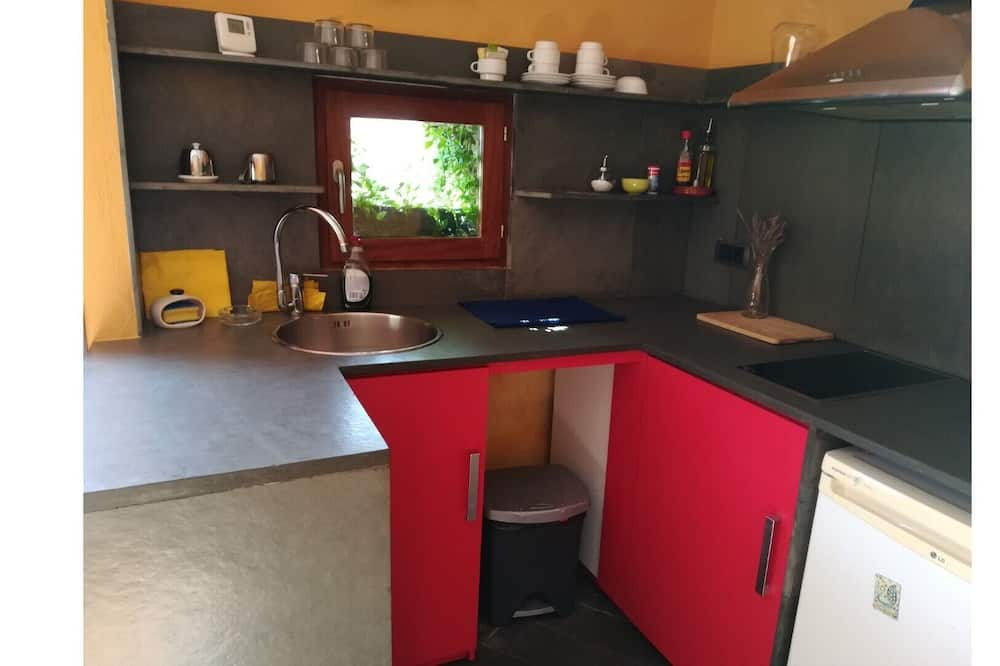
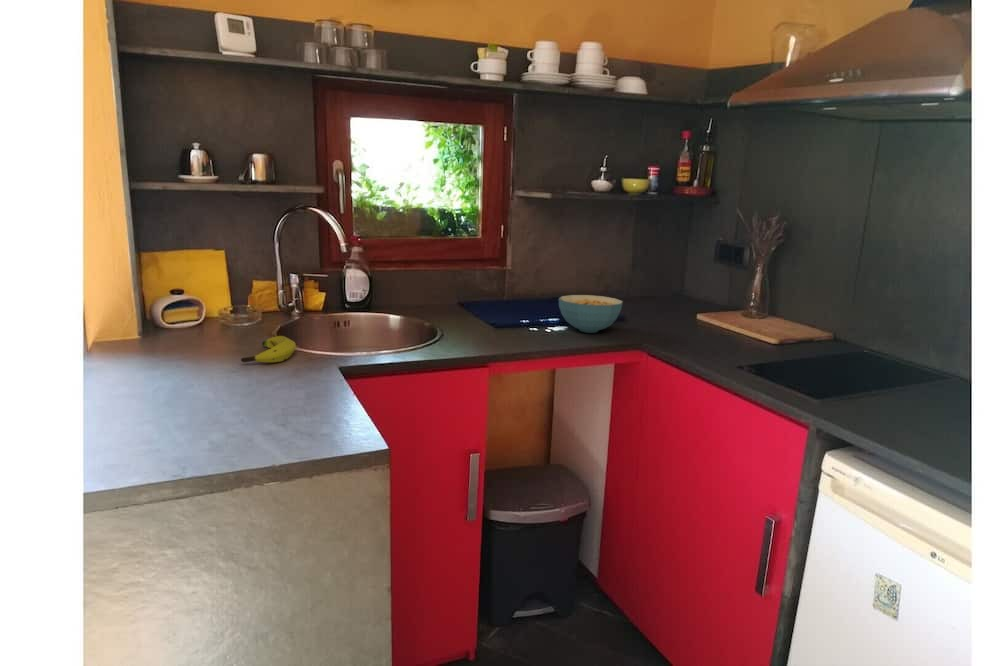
+ banana (266, 346)
+ cereal bowl (589, 315)
